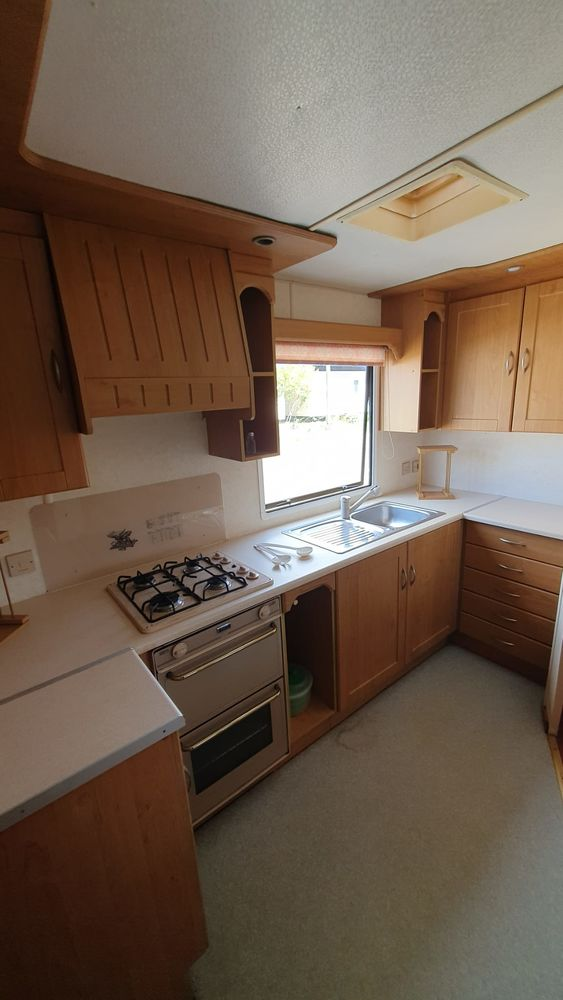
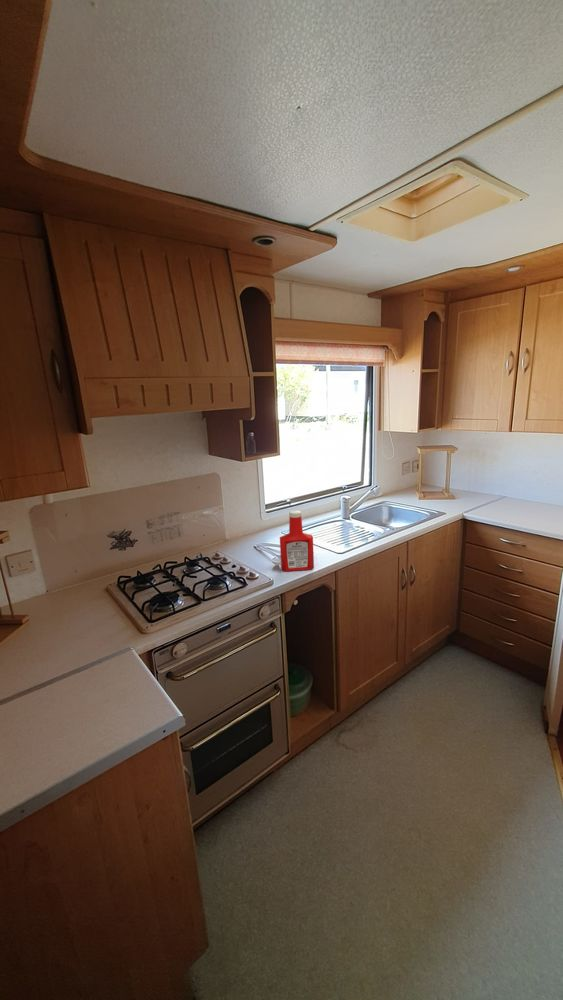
+ soap bottle (296, 540)
